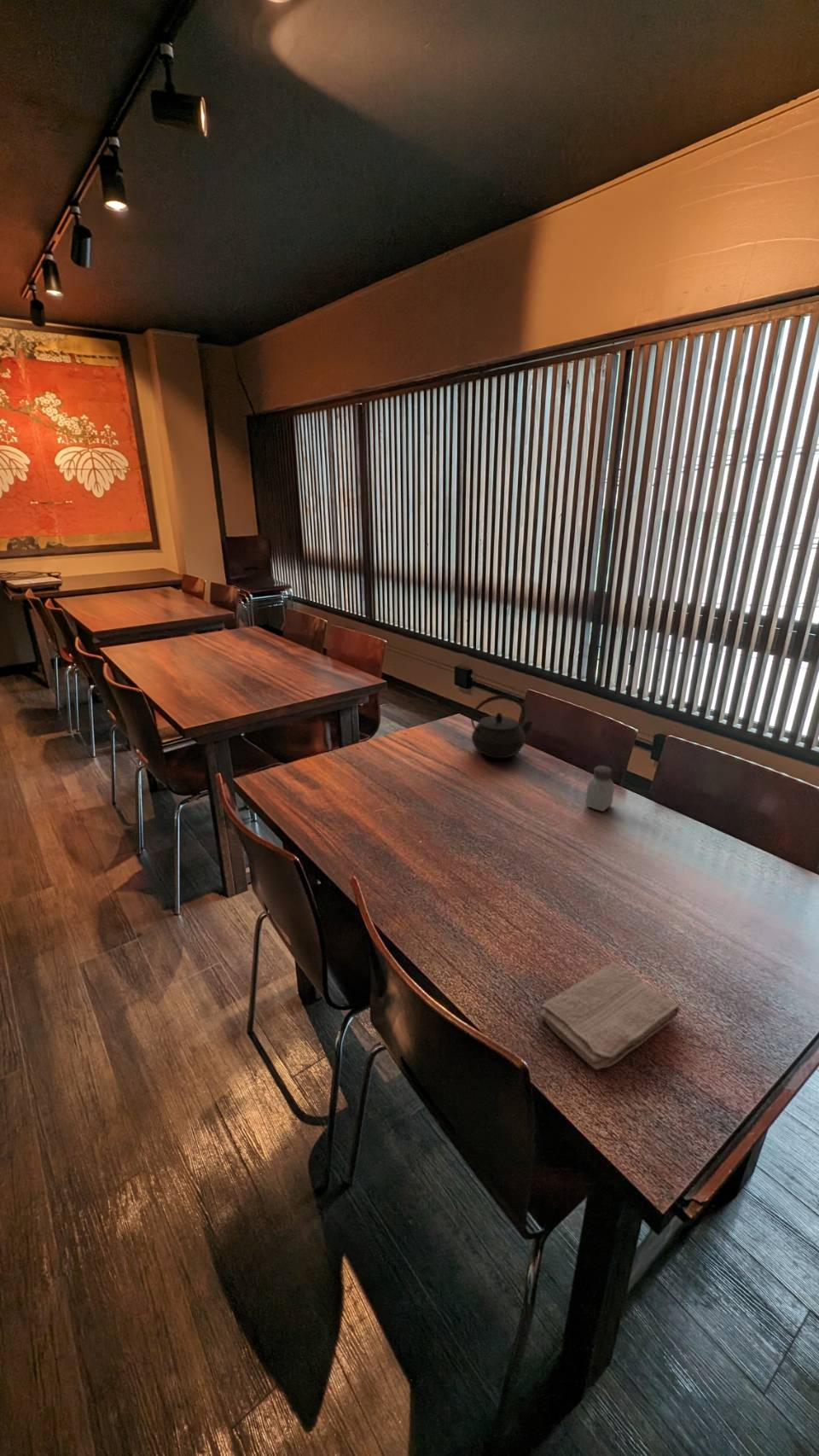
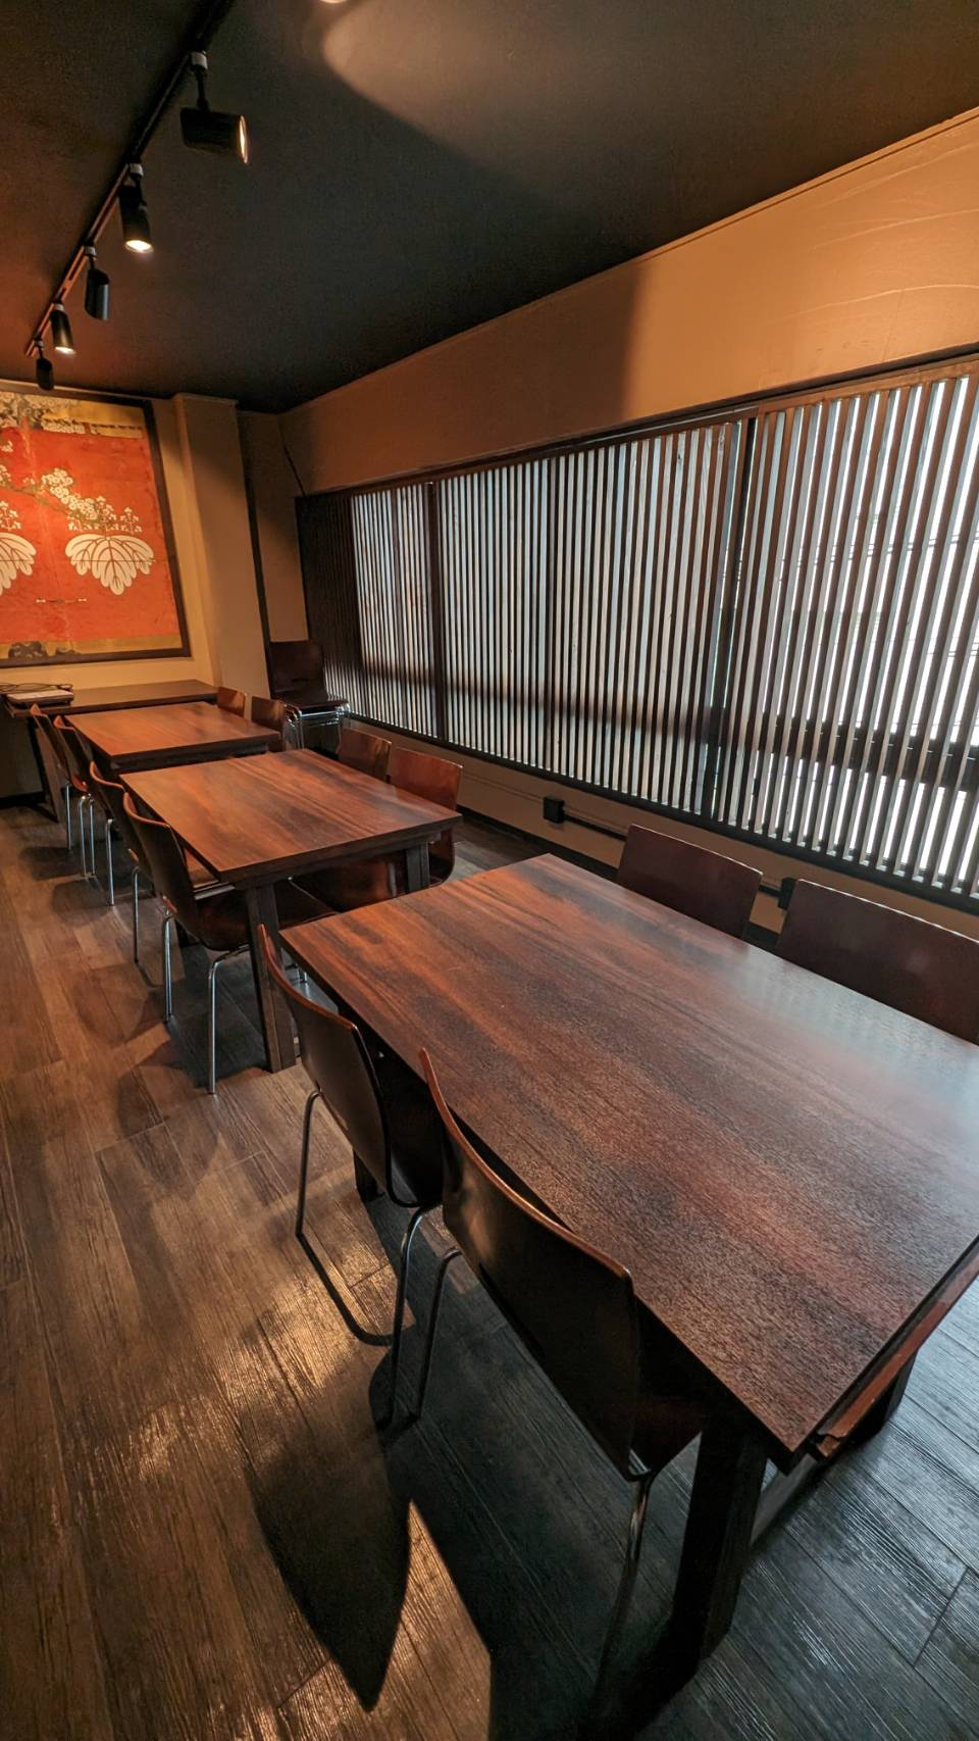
- washcloth (607, 1010)
- saltshaker (601, 787)
- kettle (502, 724)
